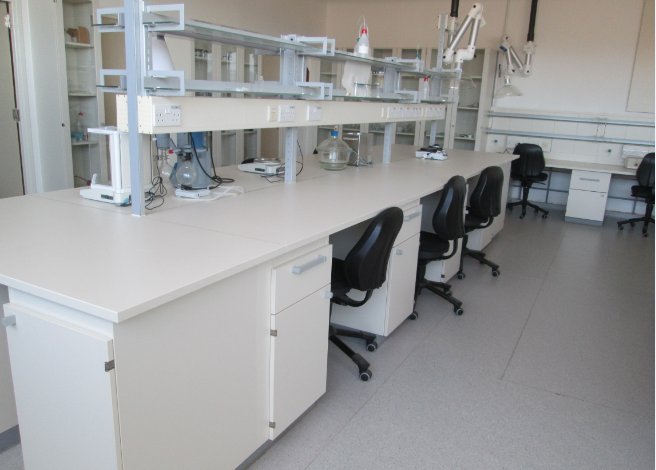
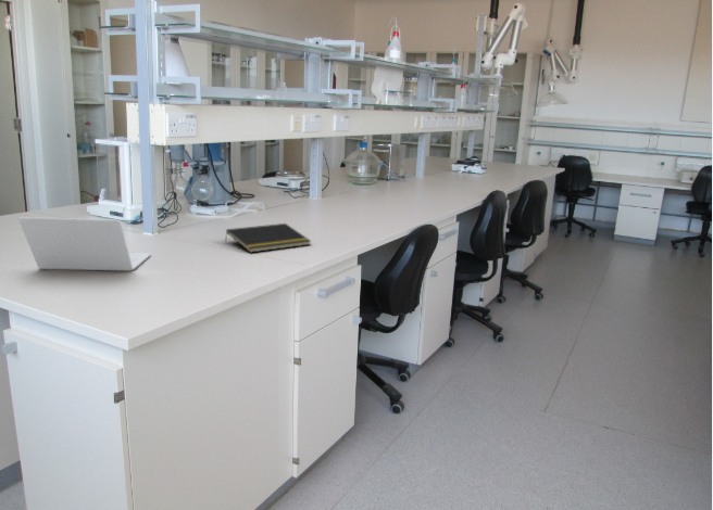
+ laptop (90, 234)
+ notepad (268, 237)
